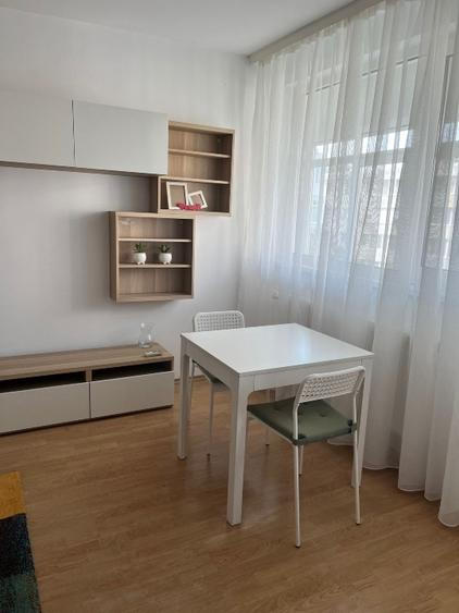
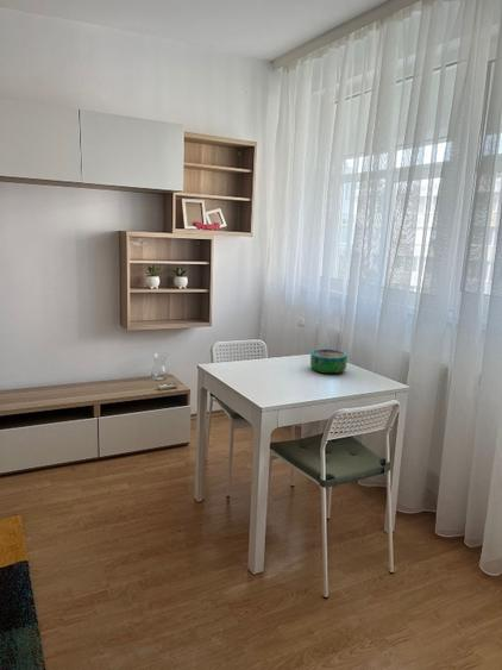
+ decorative bowl (328, 361)
